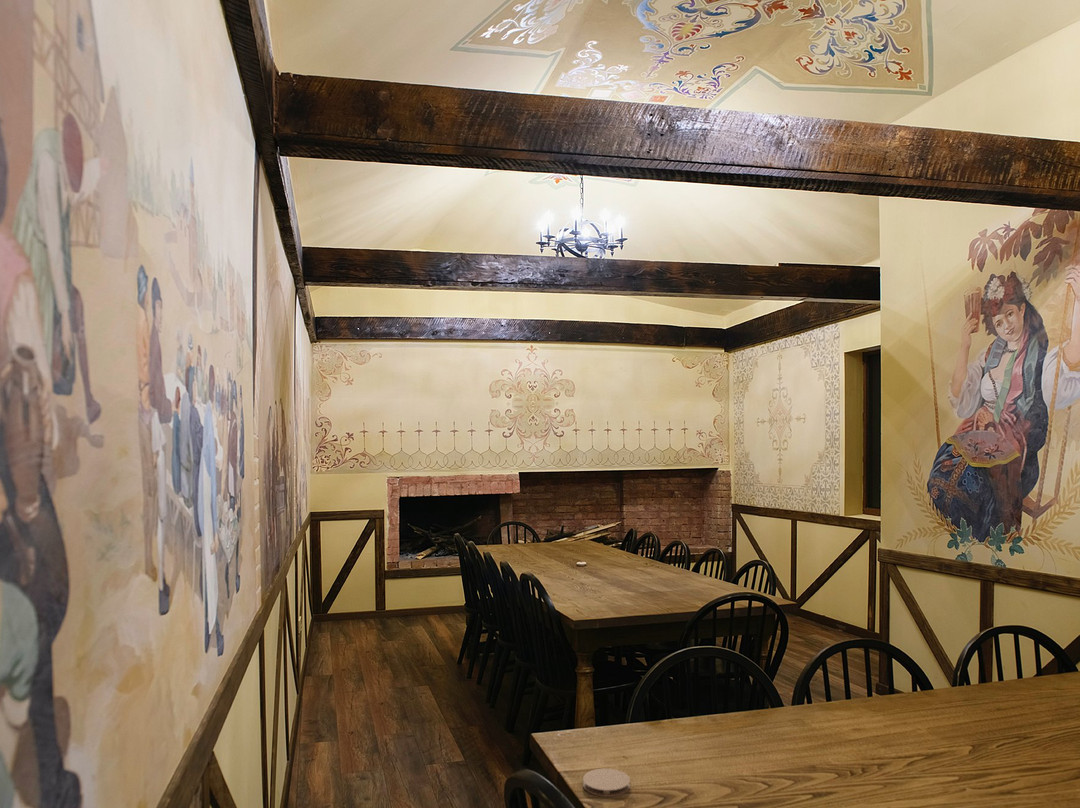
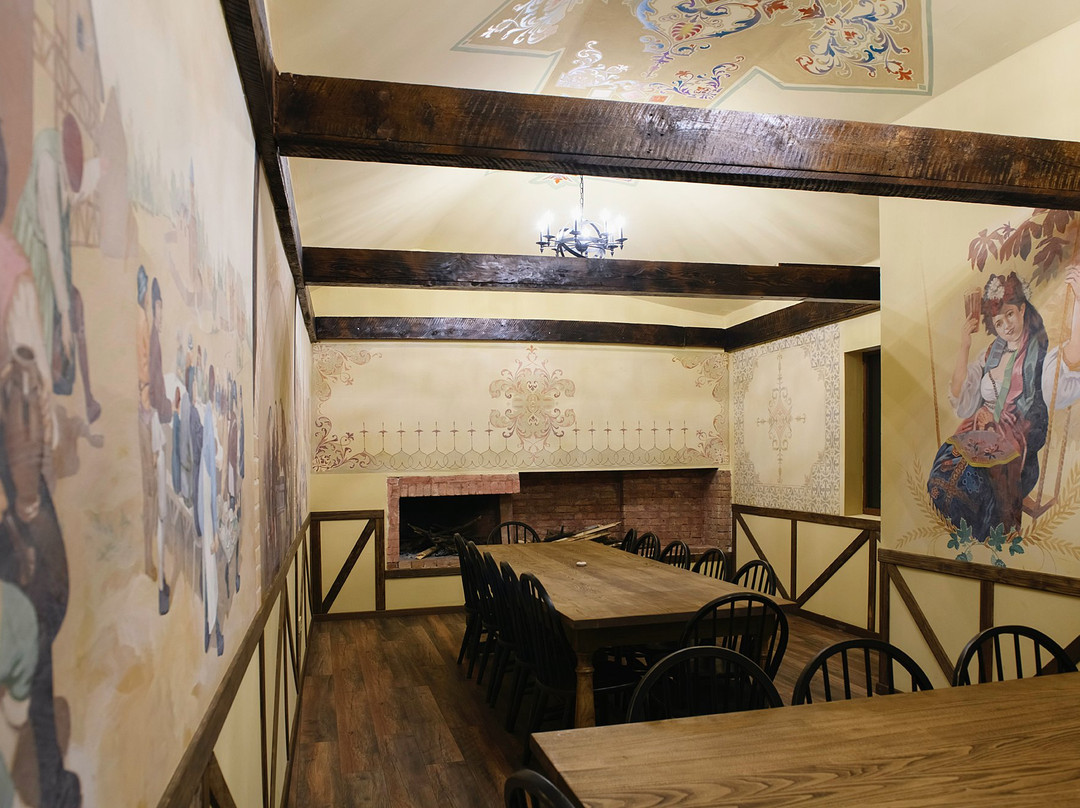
- coaster (606, 782)
